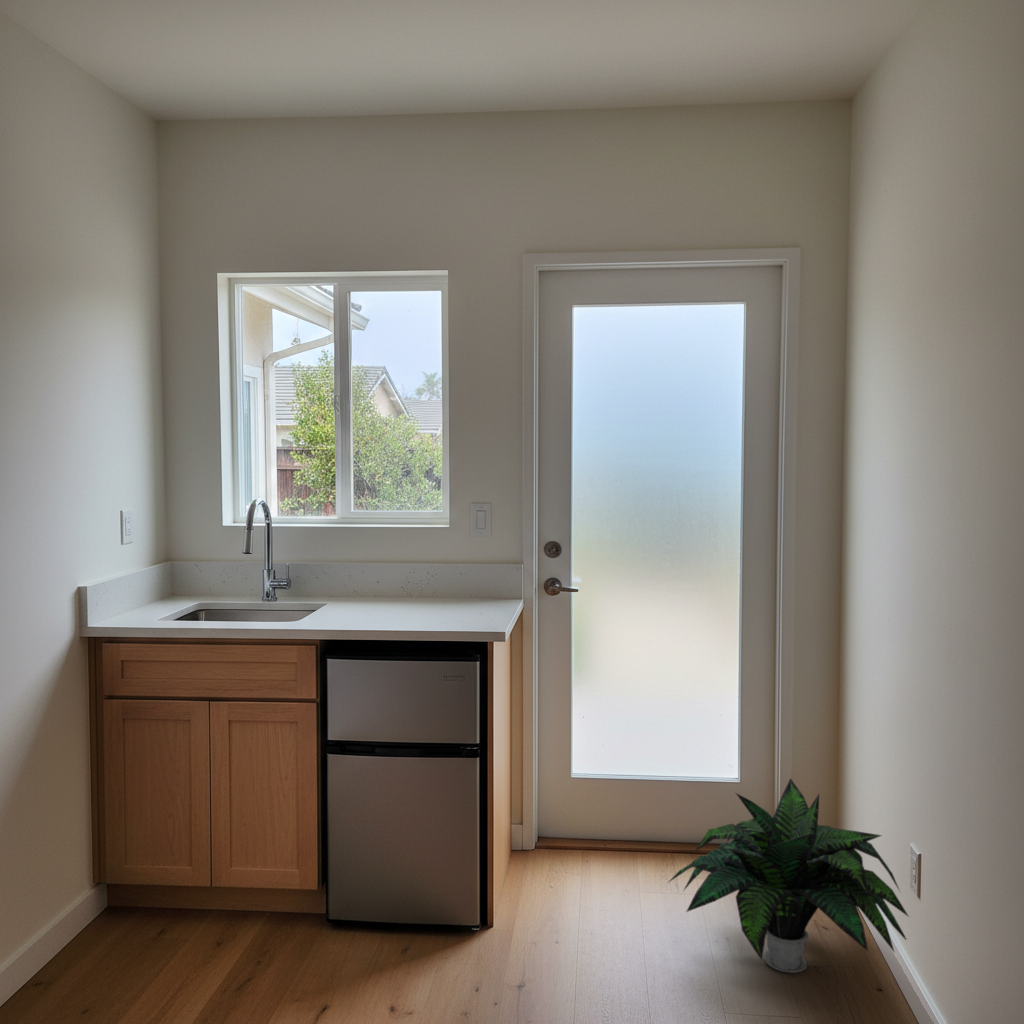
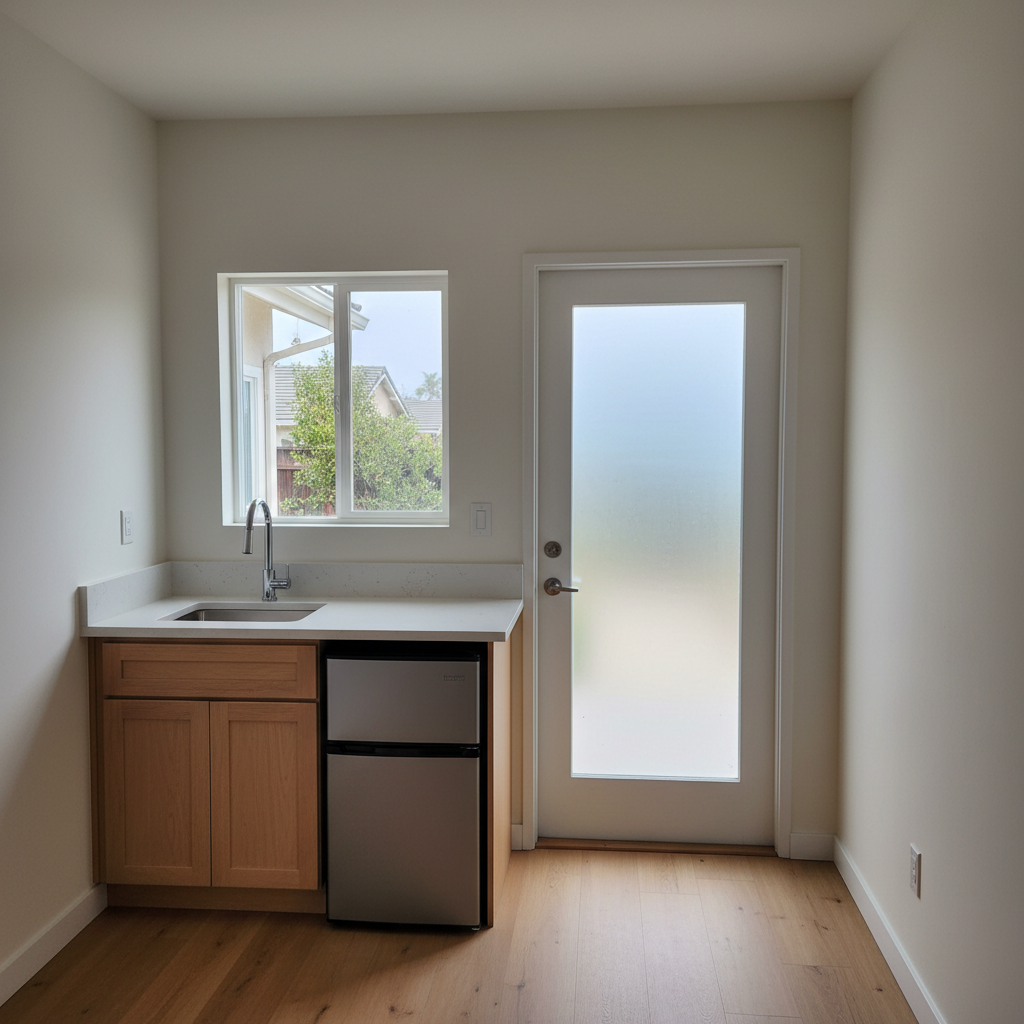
- potted plant (785, 877)
